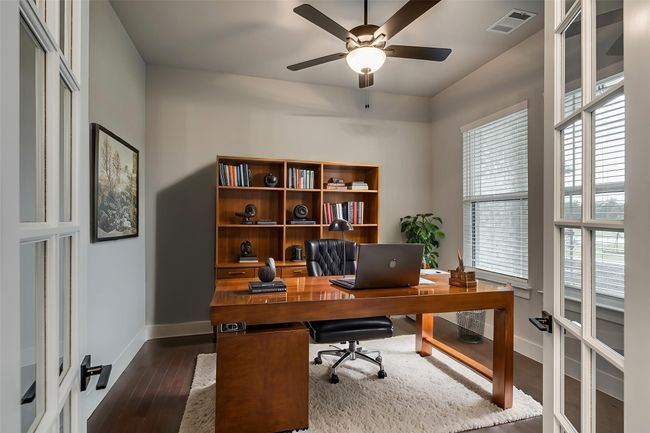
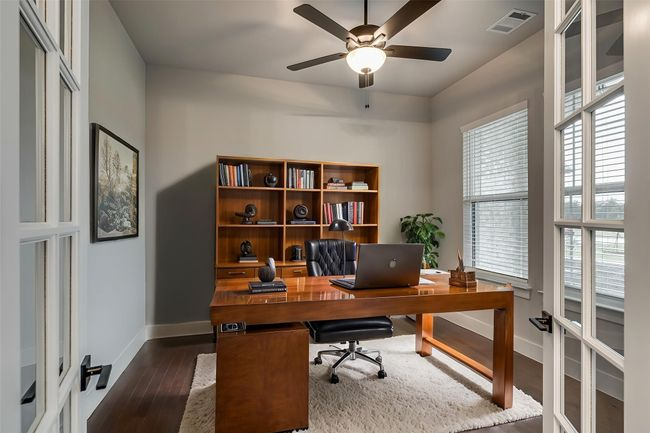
- waste bin (470, 323)
